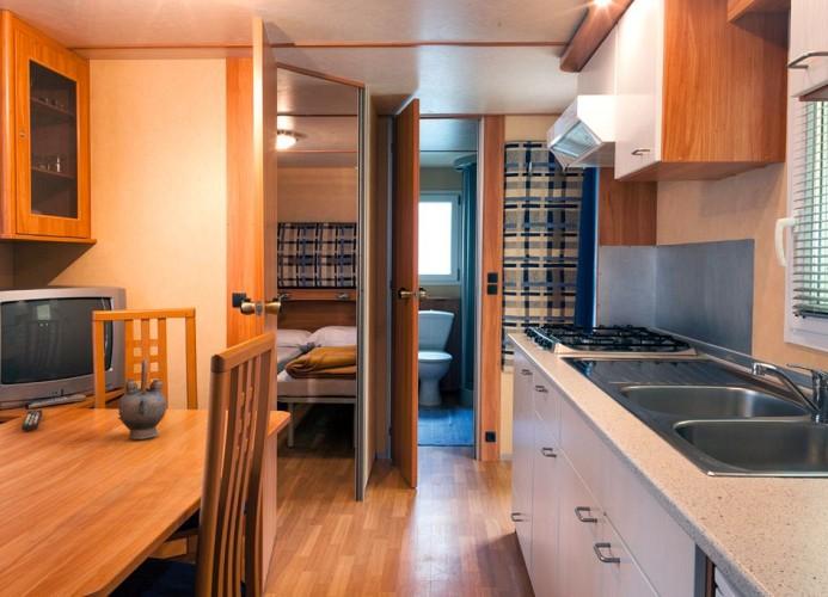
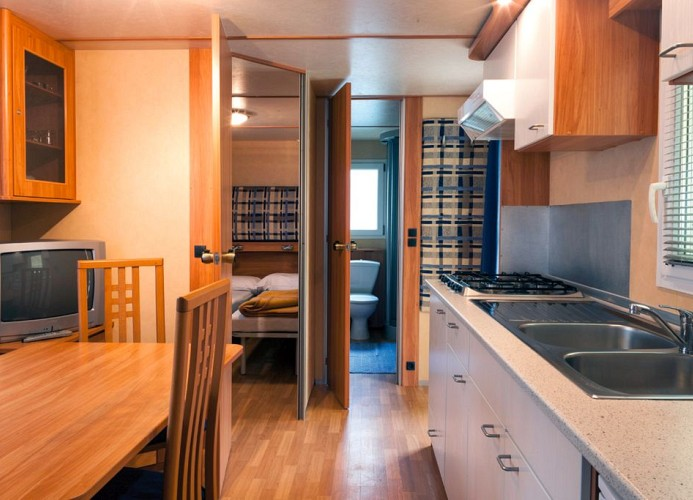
- remote control (32, 419)
- teapot (142, 399)
